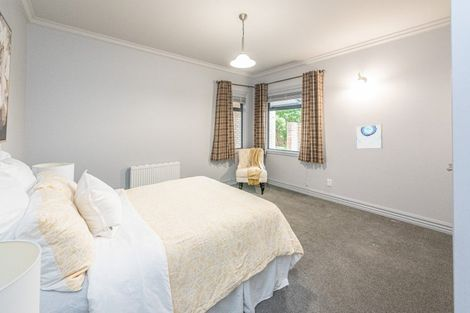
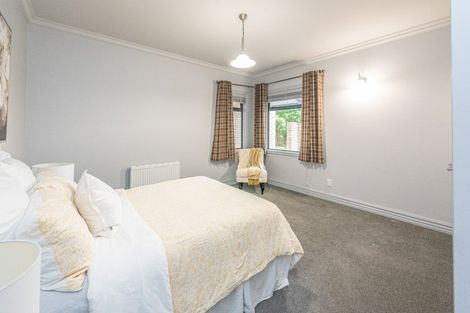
- wall art (368, 137)
